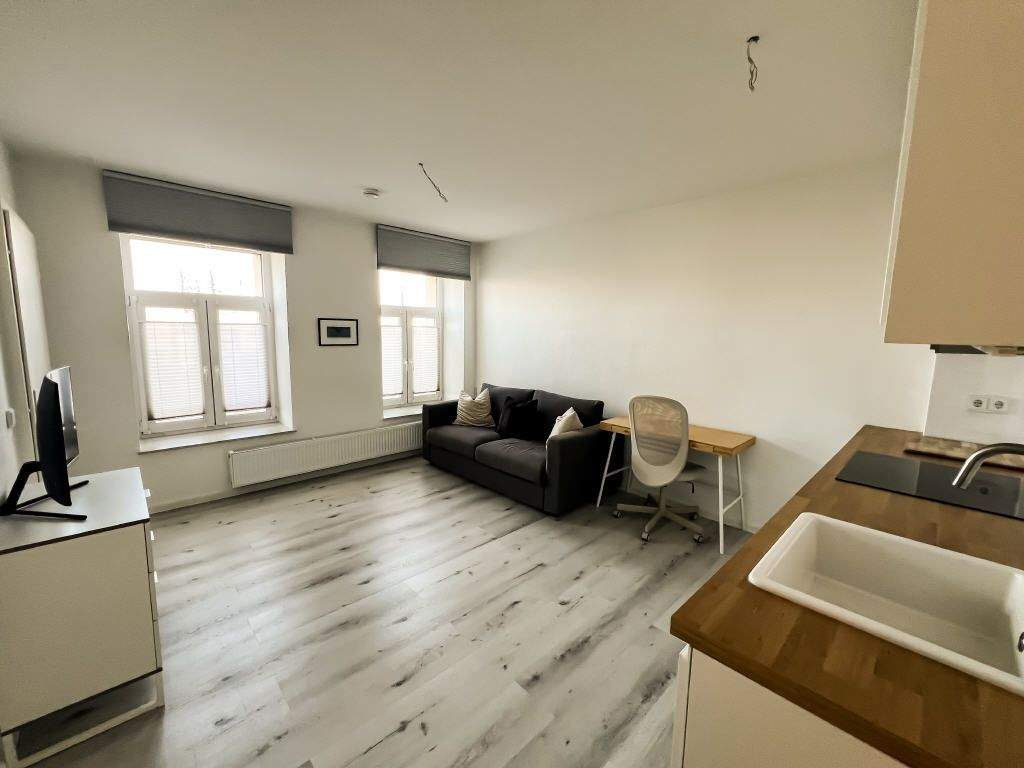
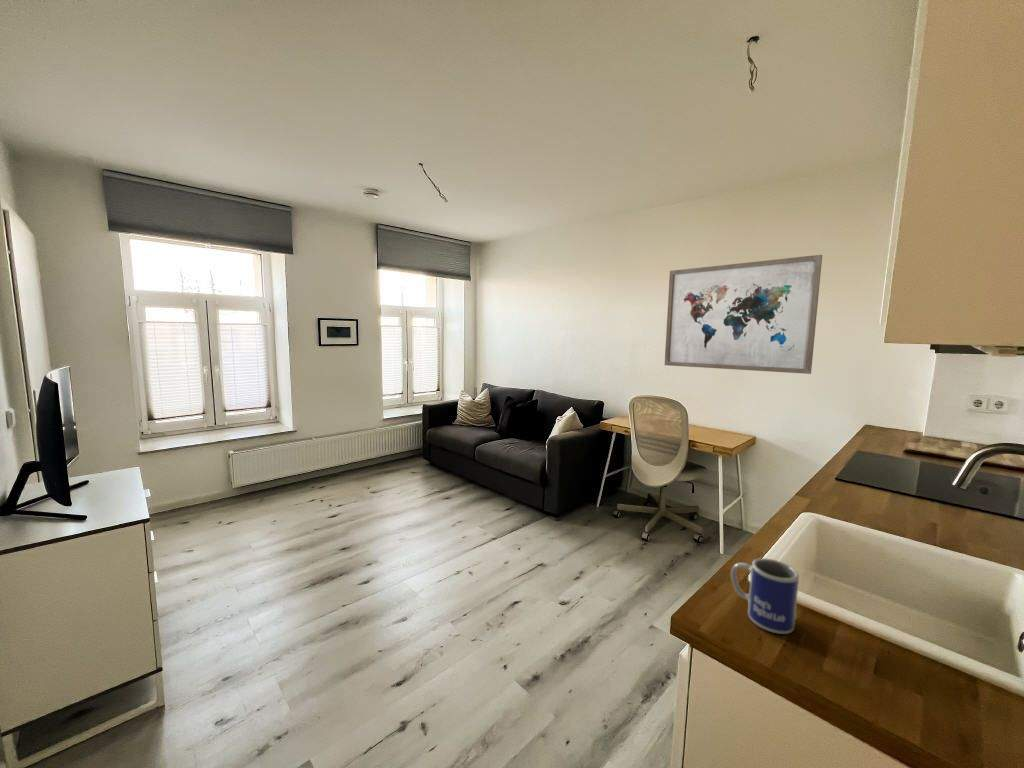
+ mug (761, 590)
+ wall art (733, 317)
